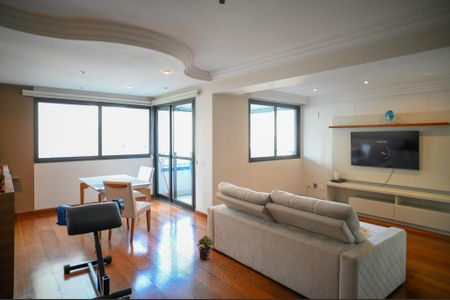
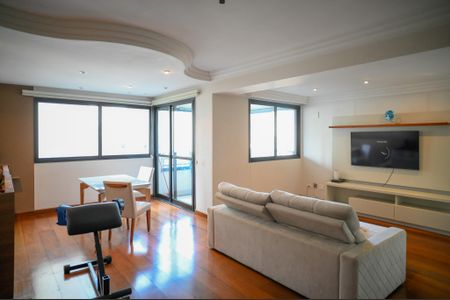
- potted plant (206, 246)
